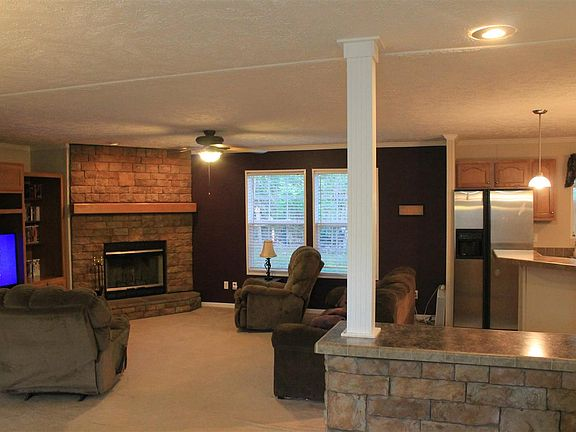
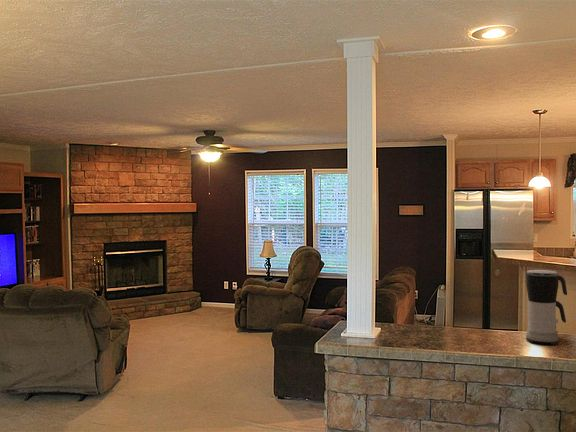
+ coffee maker (546, 305)
